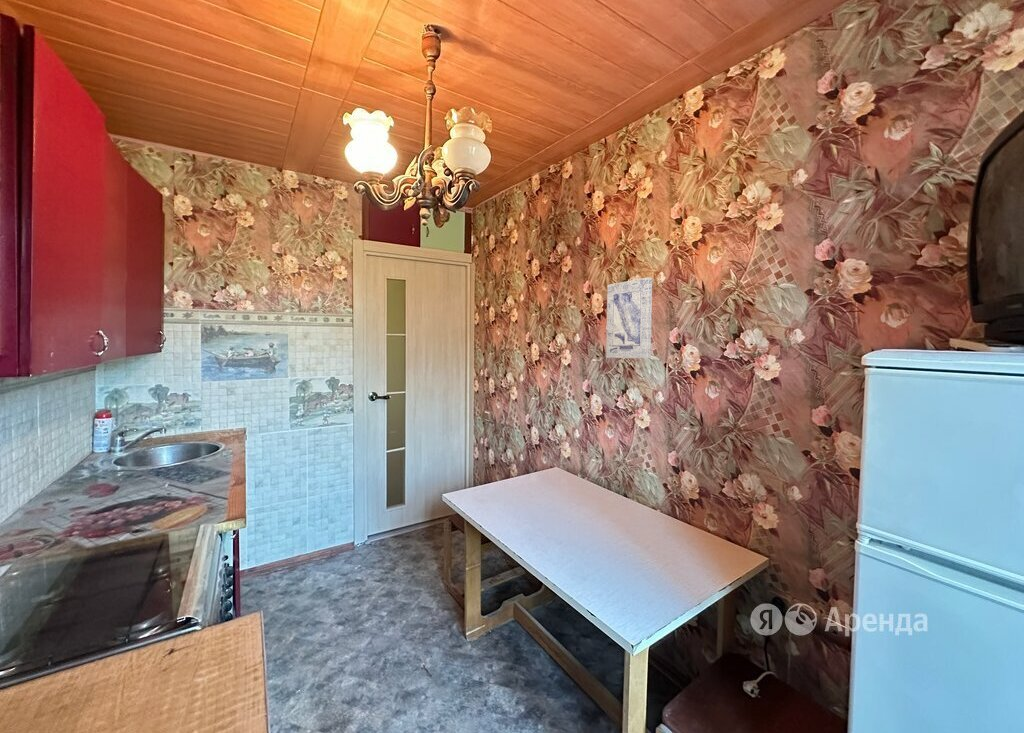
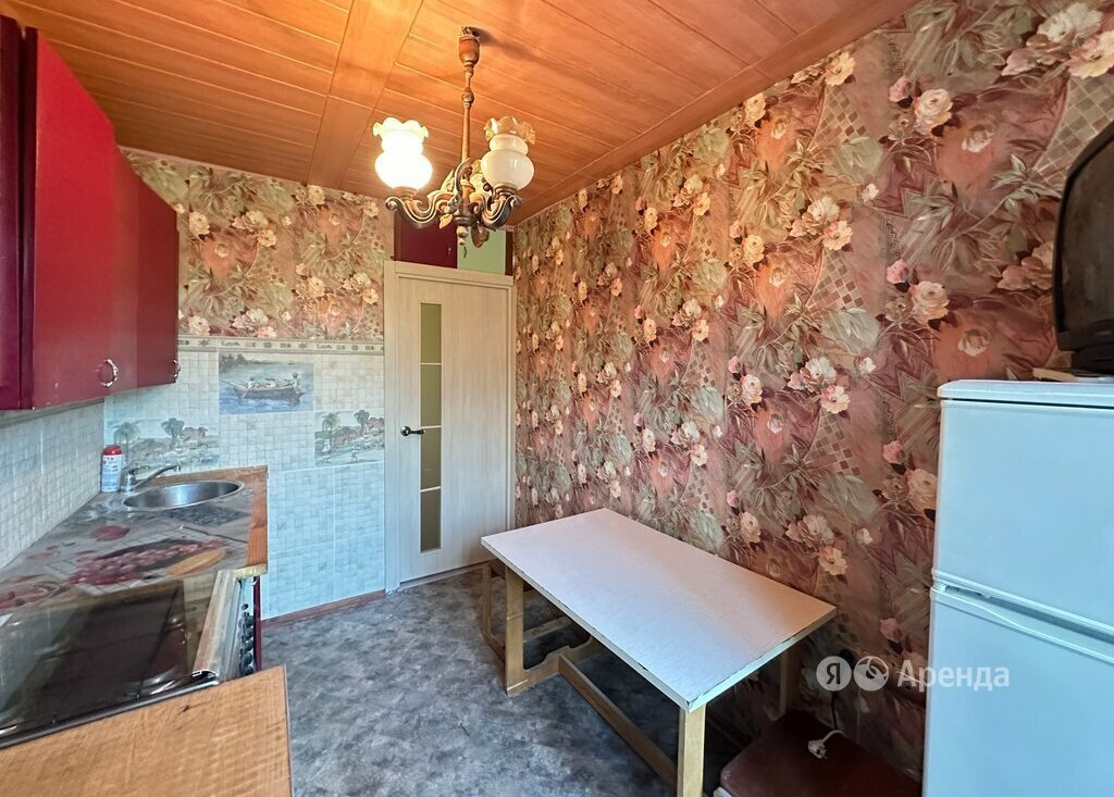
- wall art (628, 319)
